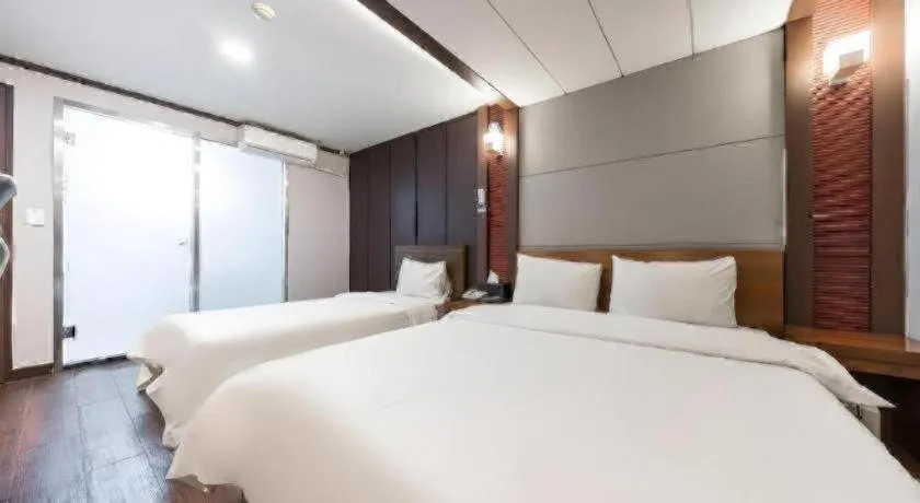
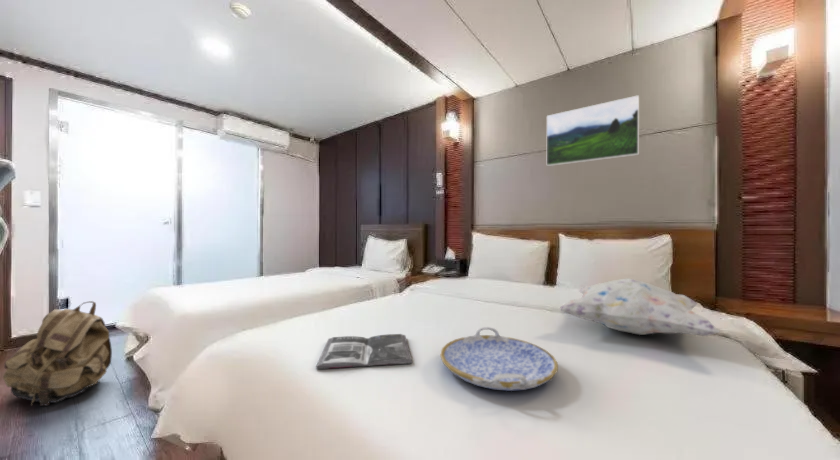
+ serving tray (496, 357)
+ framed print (589, 133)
+ decorative pillow (631, 305)
+ backpack (62, 347)
+ magazine (366, 349)
